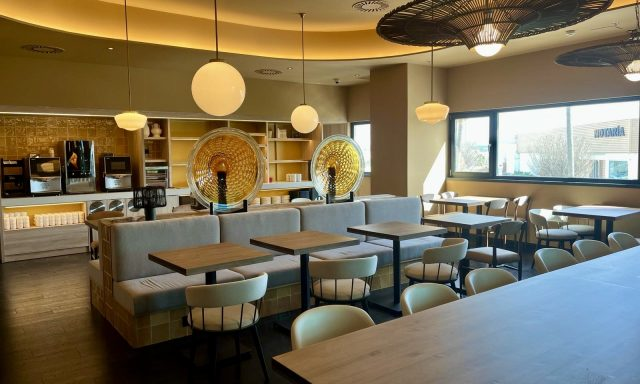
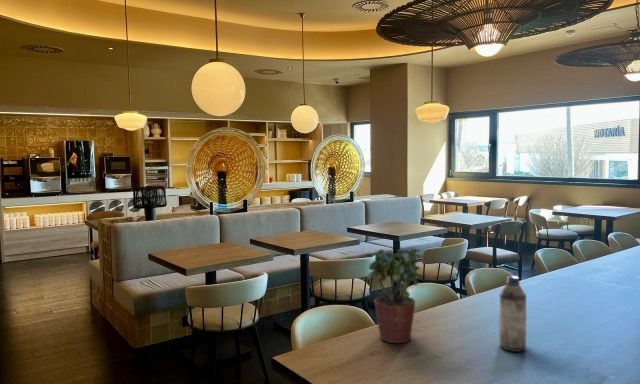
+ water bottle (512, 312)
+ potted plant (392, 291)
